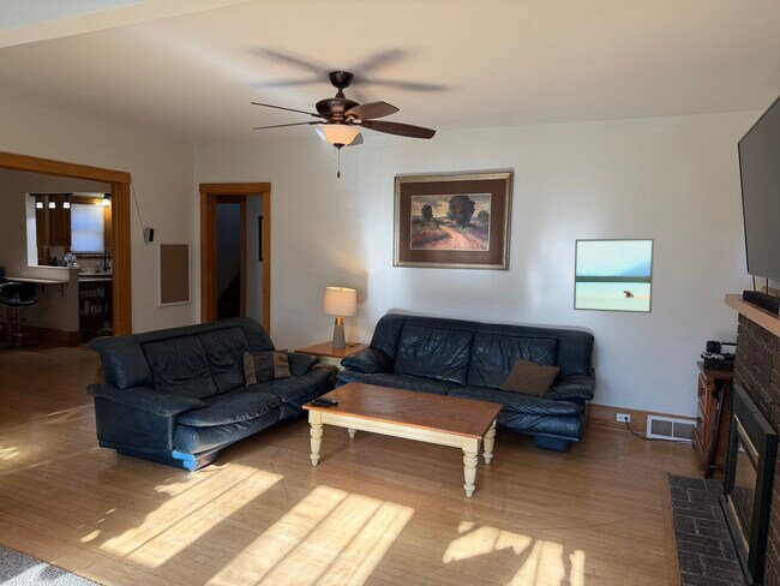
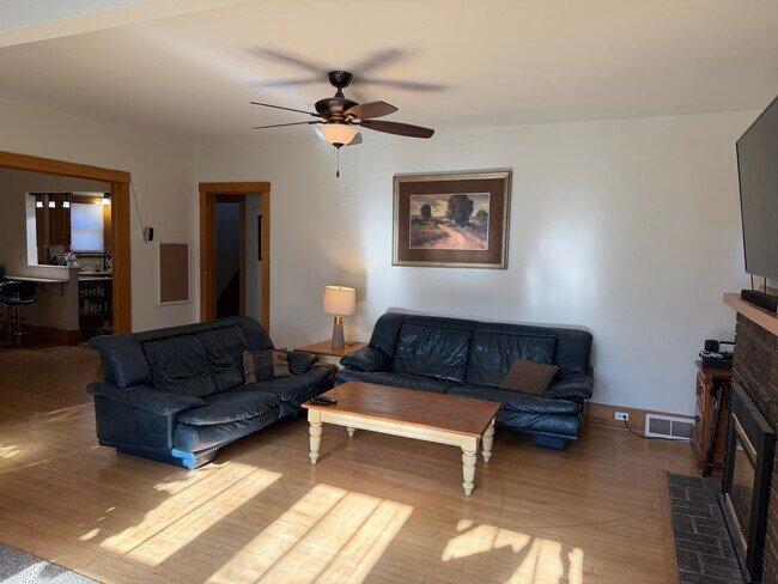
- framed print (612, 275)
